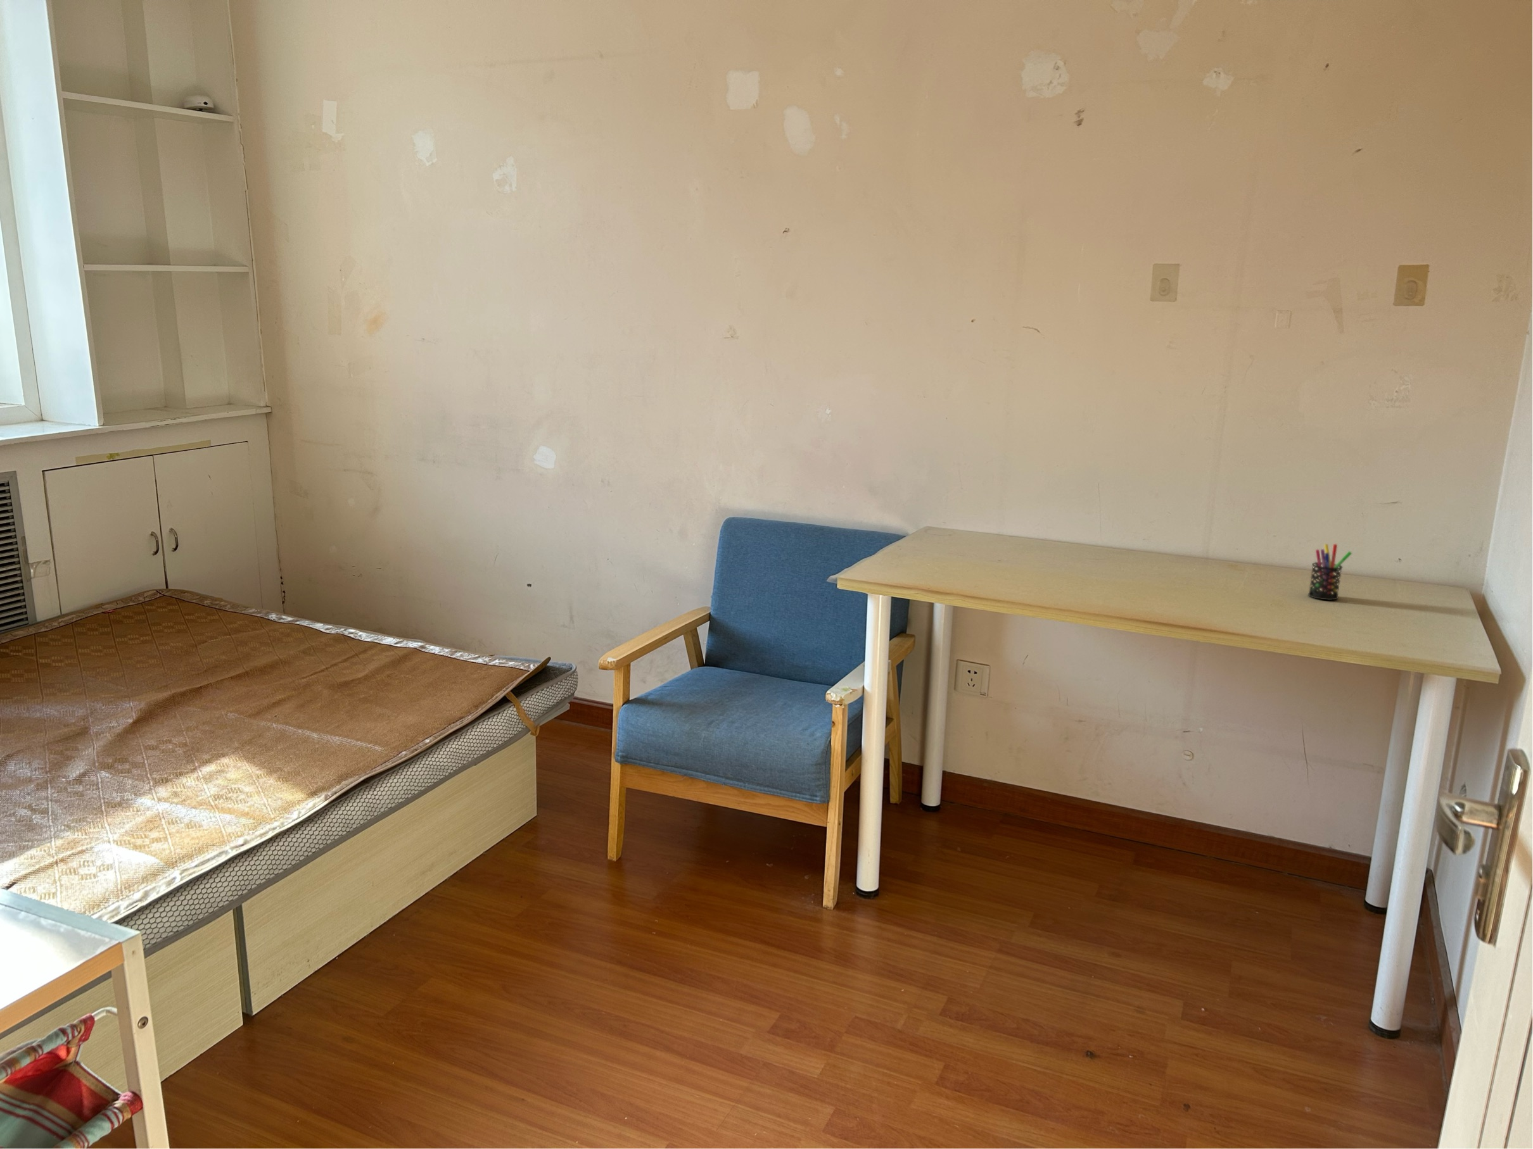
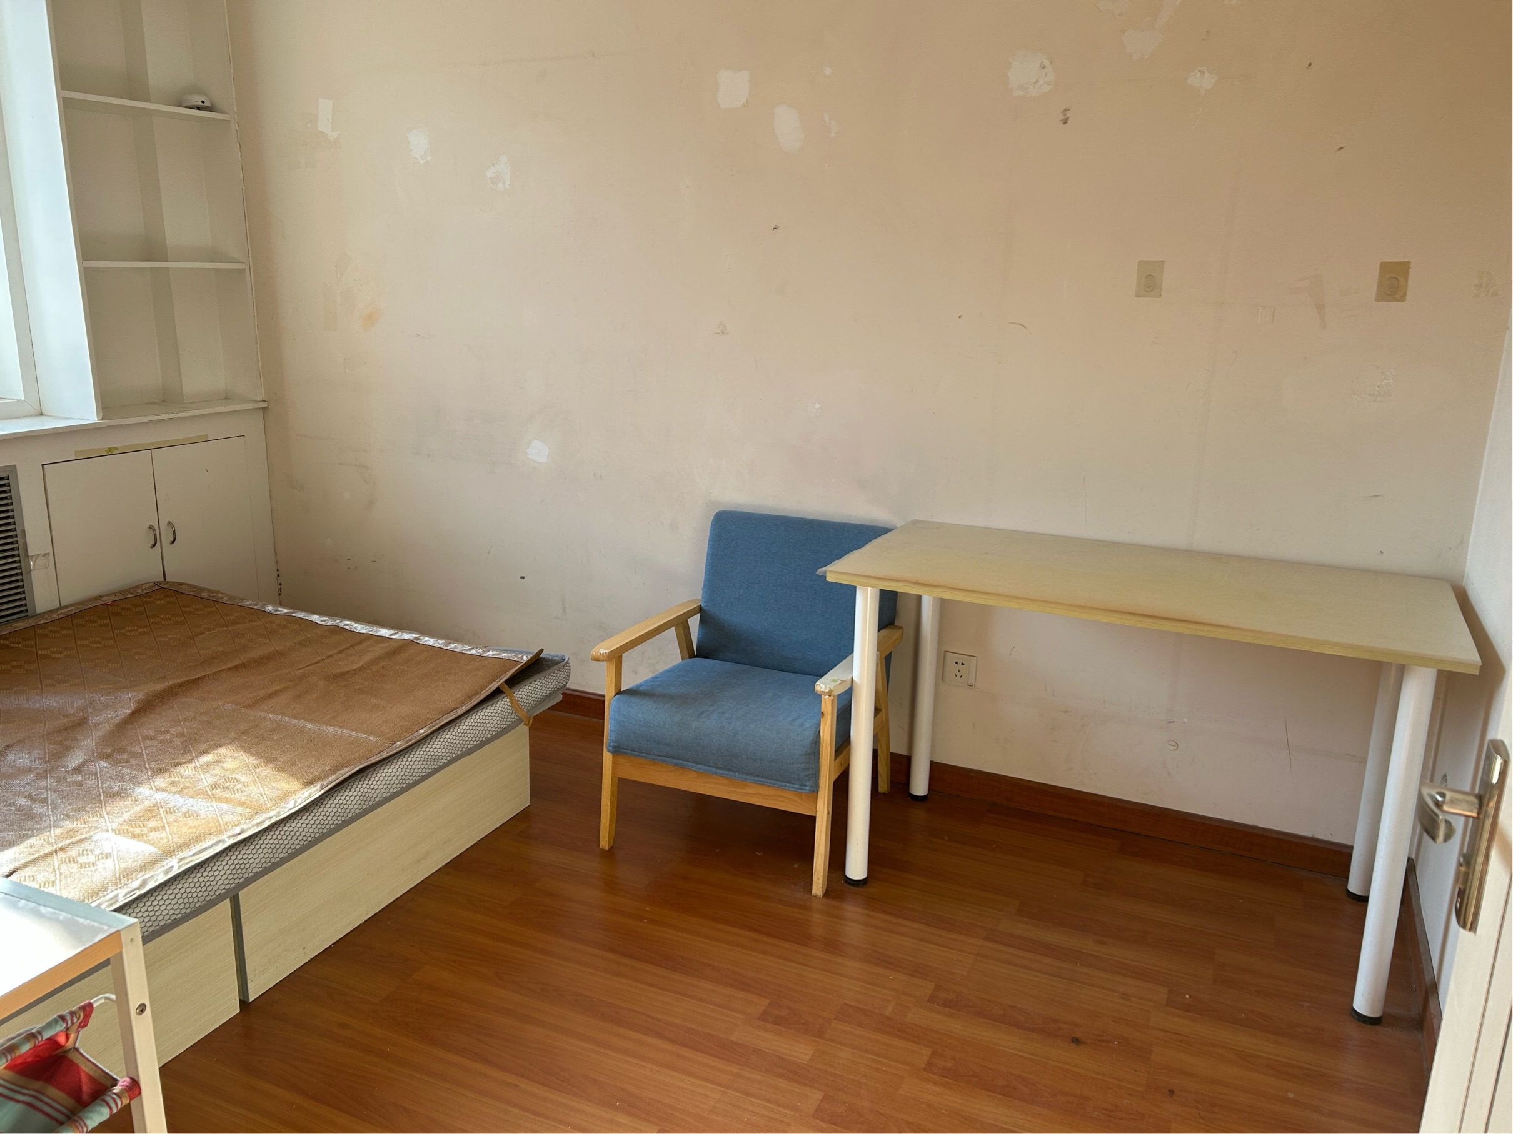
- pen holder (1330, 570)
